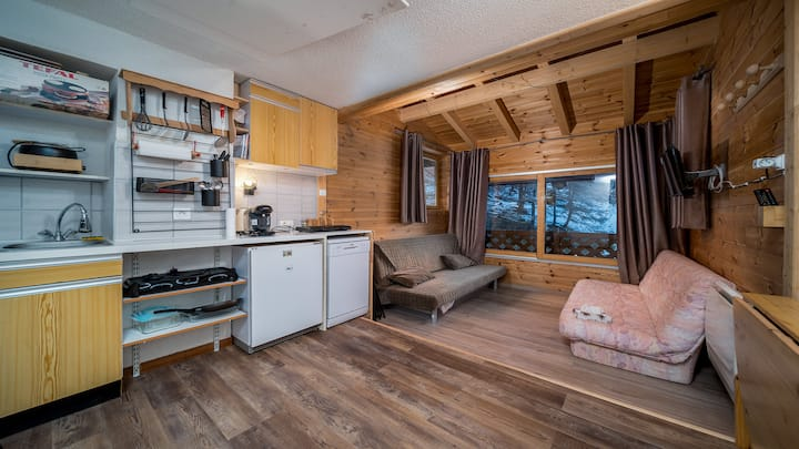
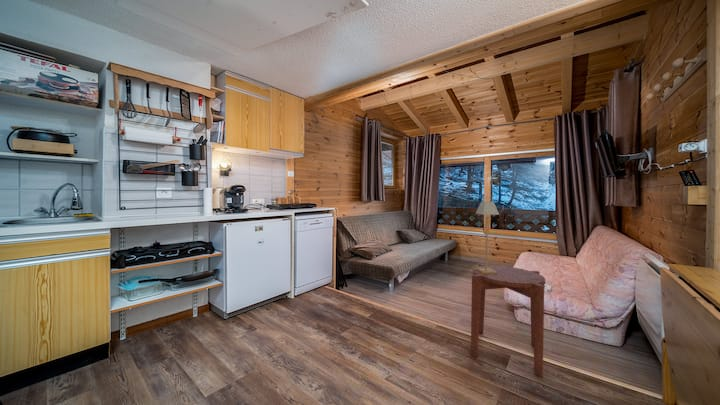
+ table lamp (486, 236)
+ side table (484, 308)
